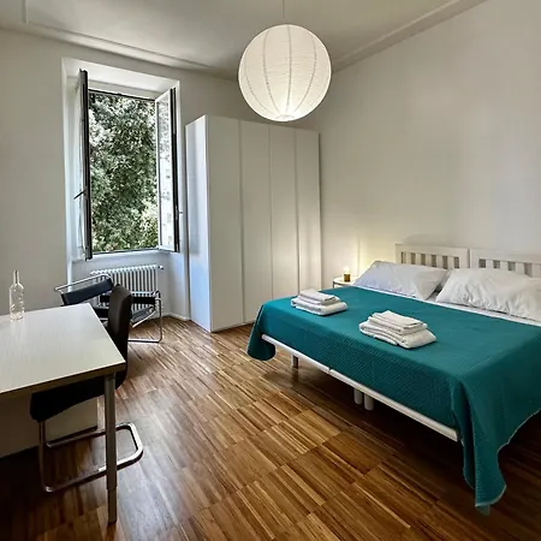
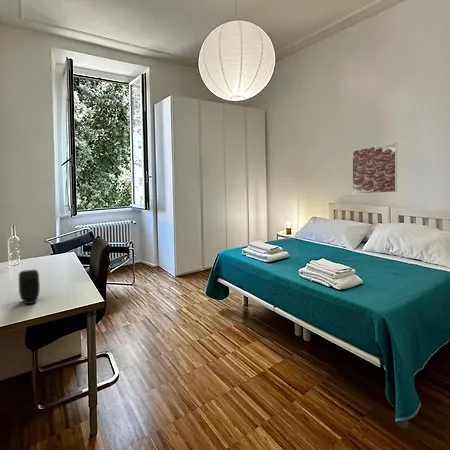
+ speaker (29, 286)
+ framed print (373, 170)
